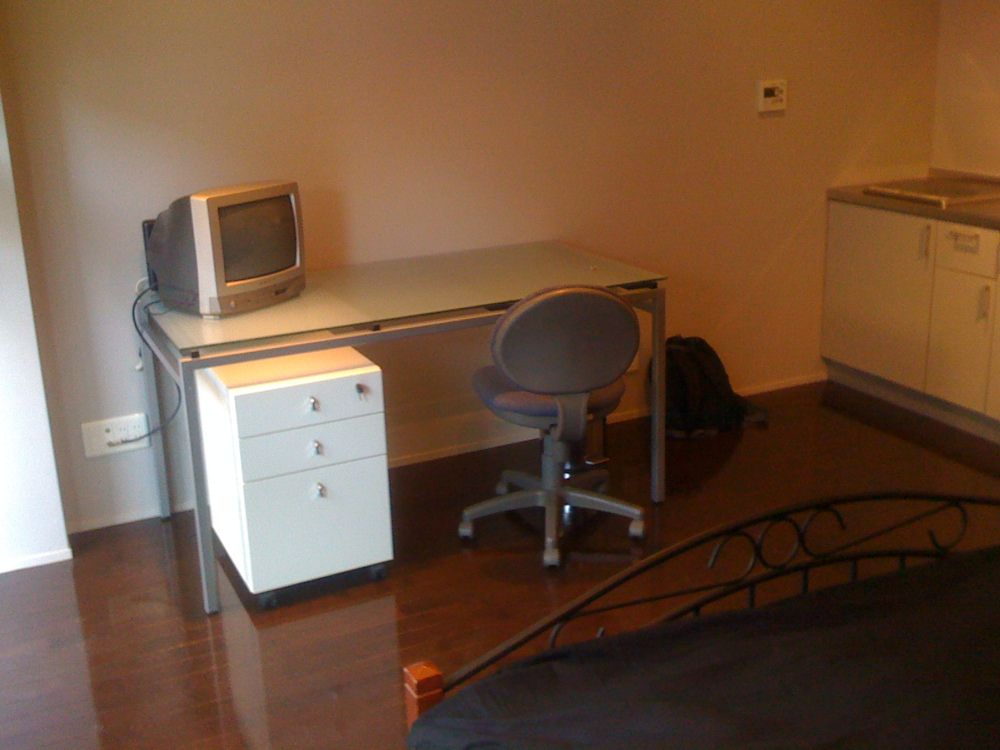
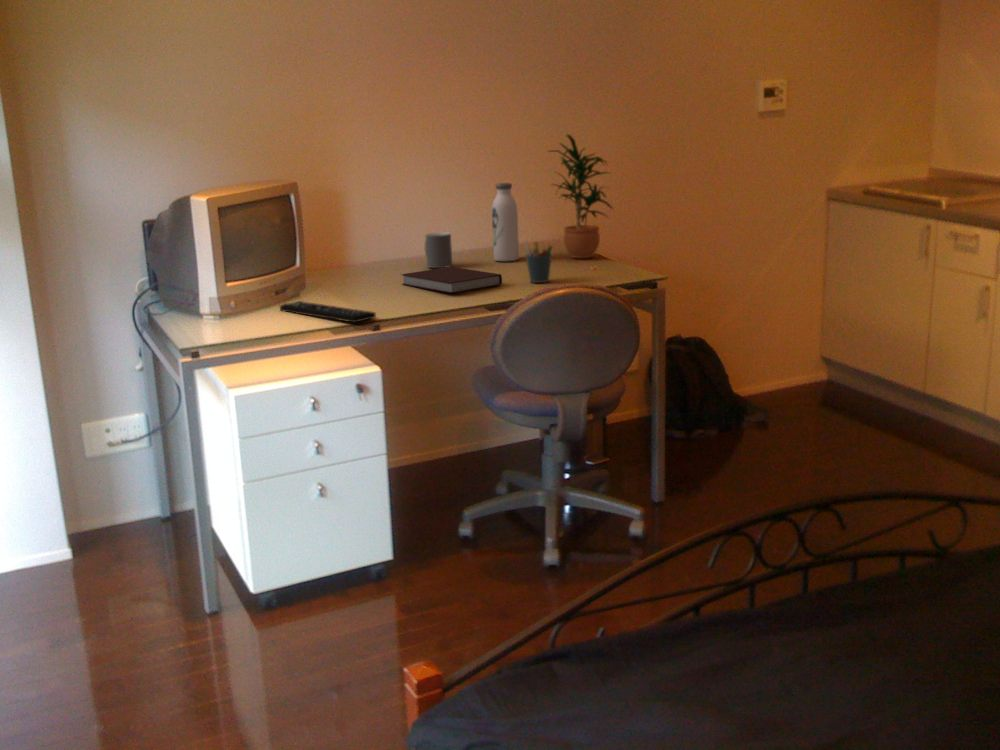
+ remote control (326, 310)
+ notebook (451, 279)
+ pen holder (538, 260)
+ water bottle (505, 221)
+ mug (435, 249)
+ potted plant (581, 195)
